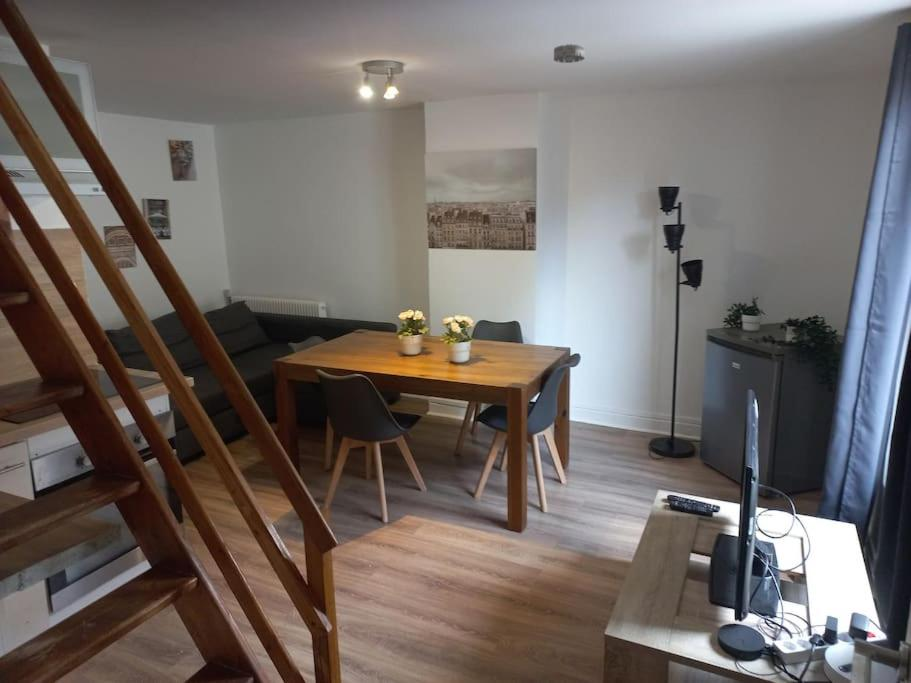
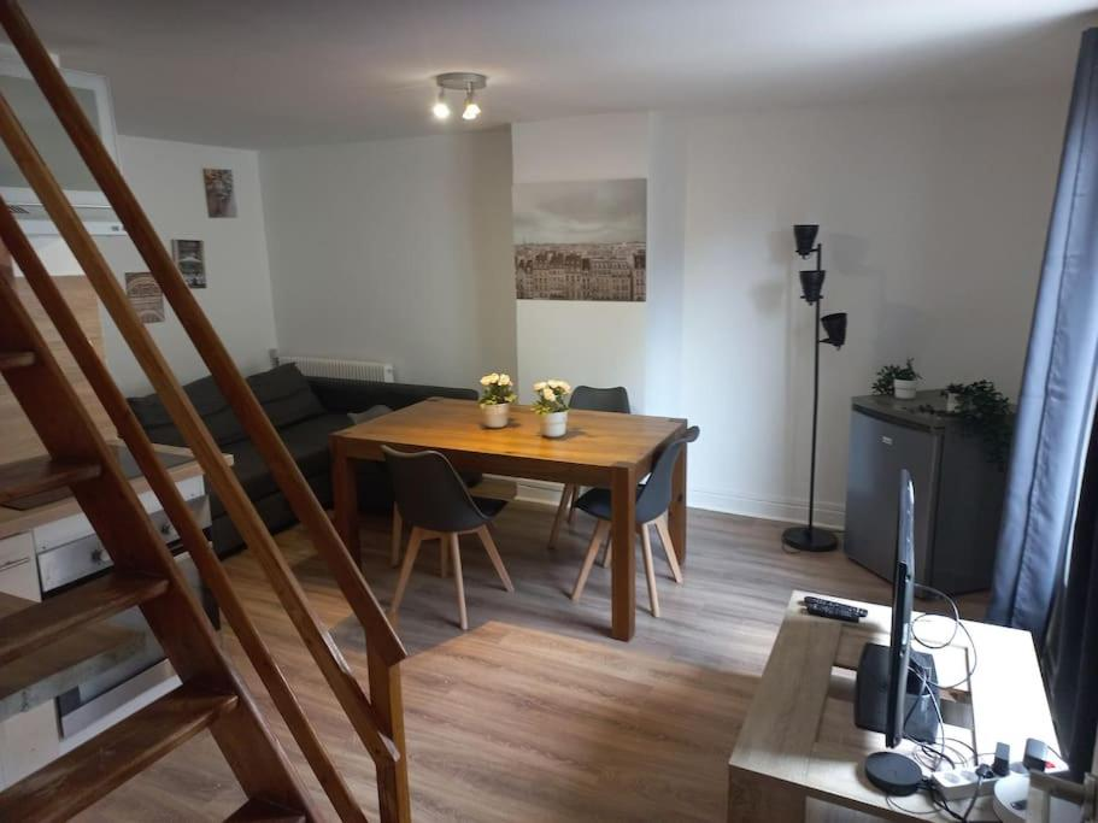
- smoke detector (569, 53)
